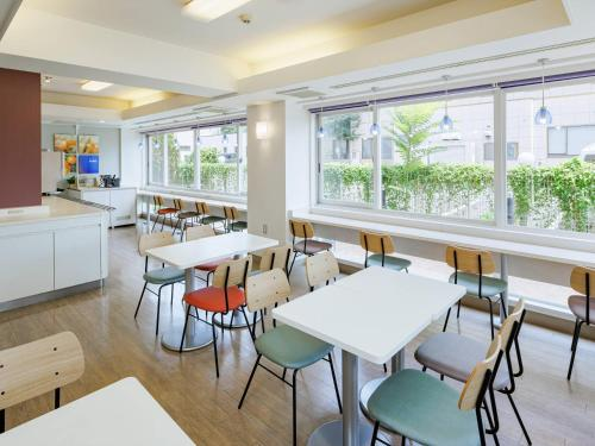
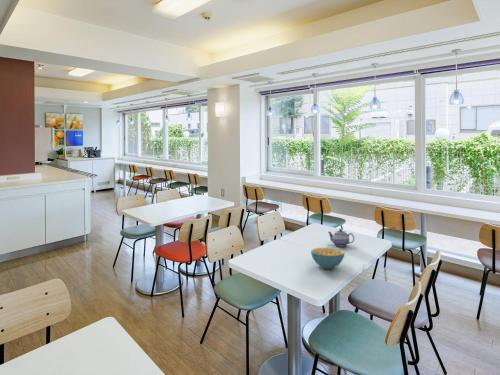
+ teapot (340, 237)
+ cereal bowl (327, 259)
